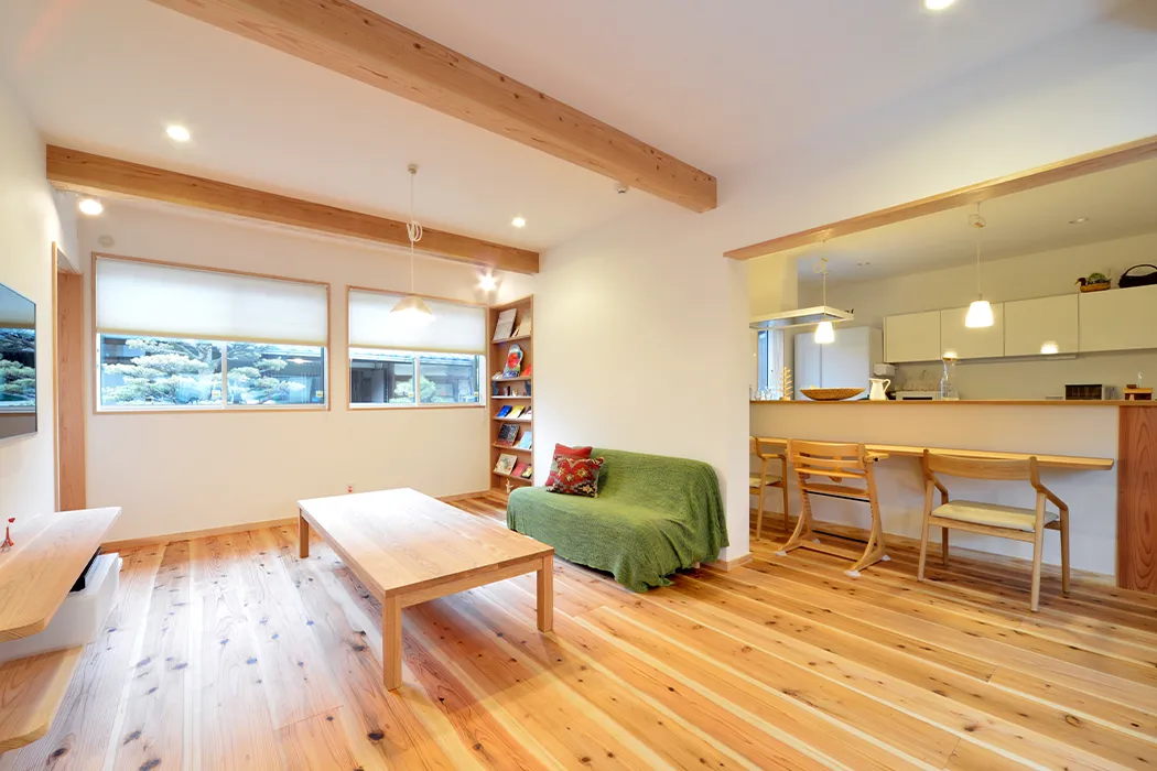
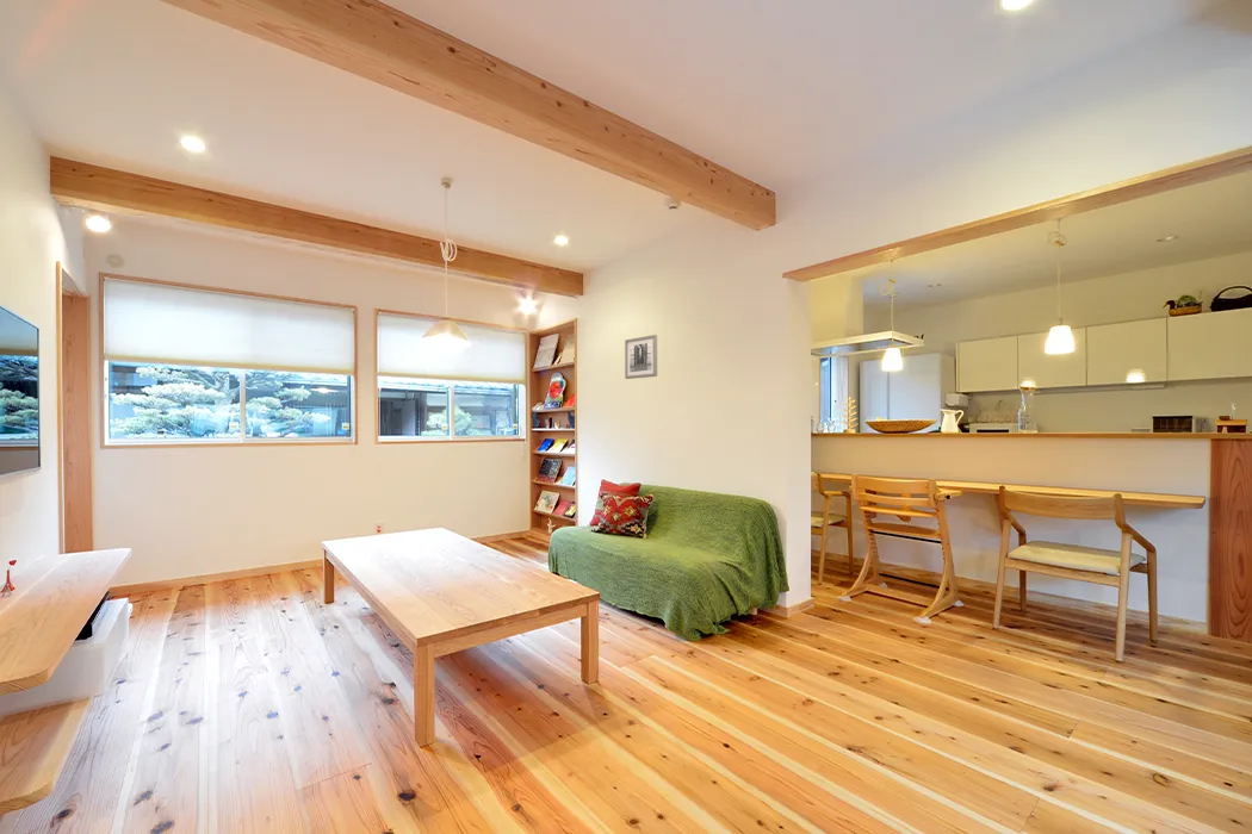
+ wall art (640, 357)
